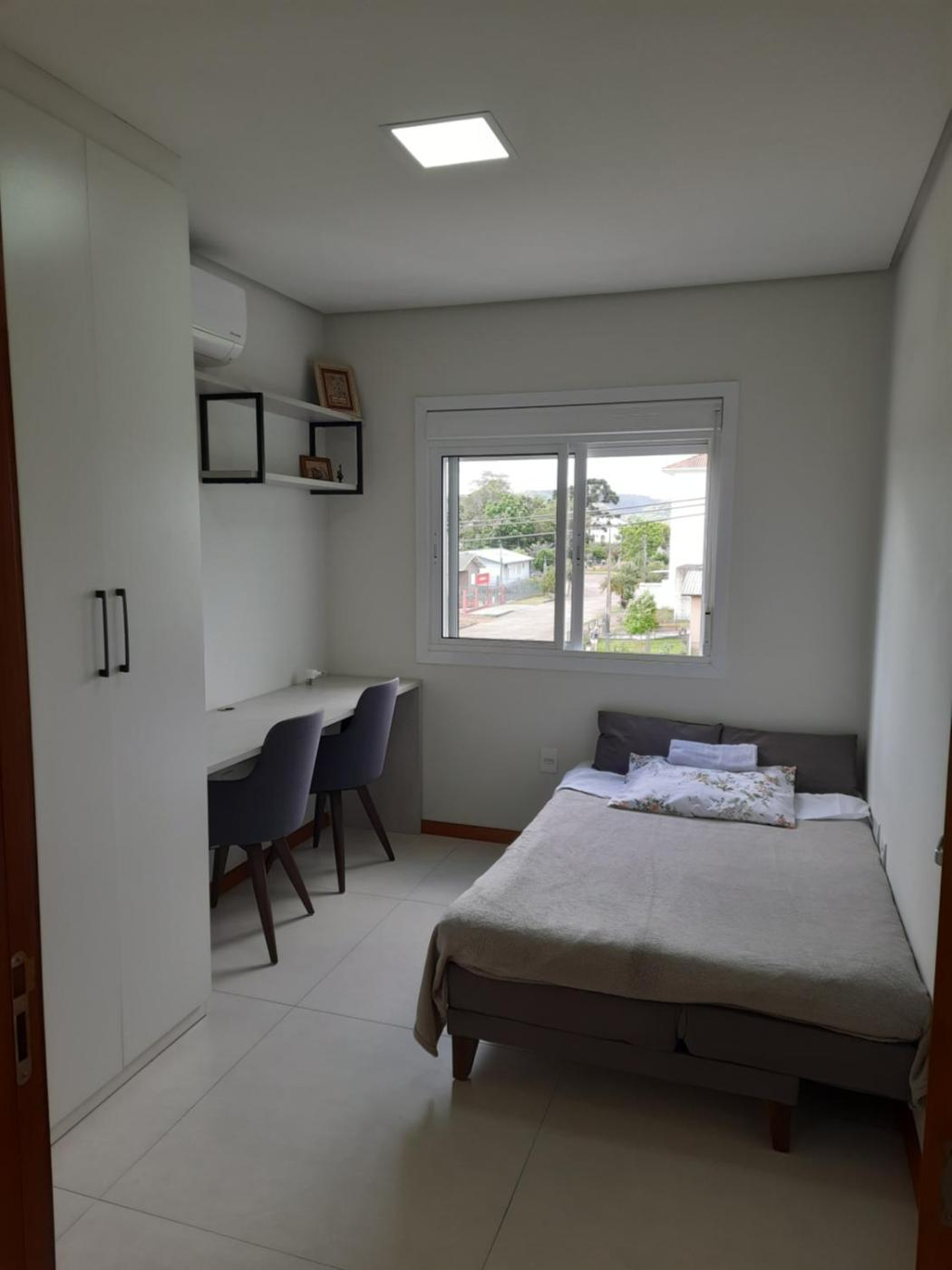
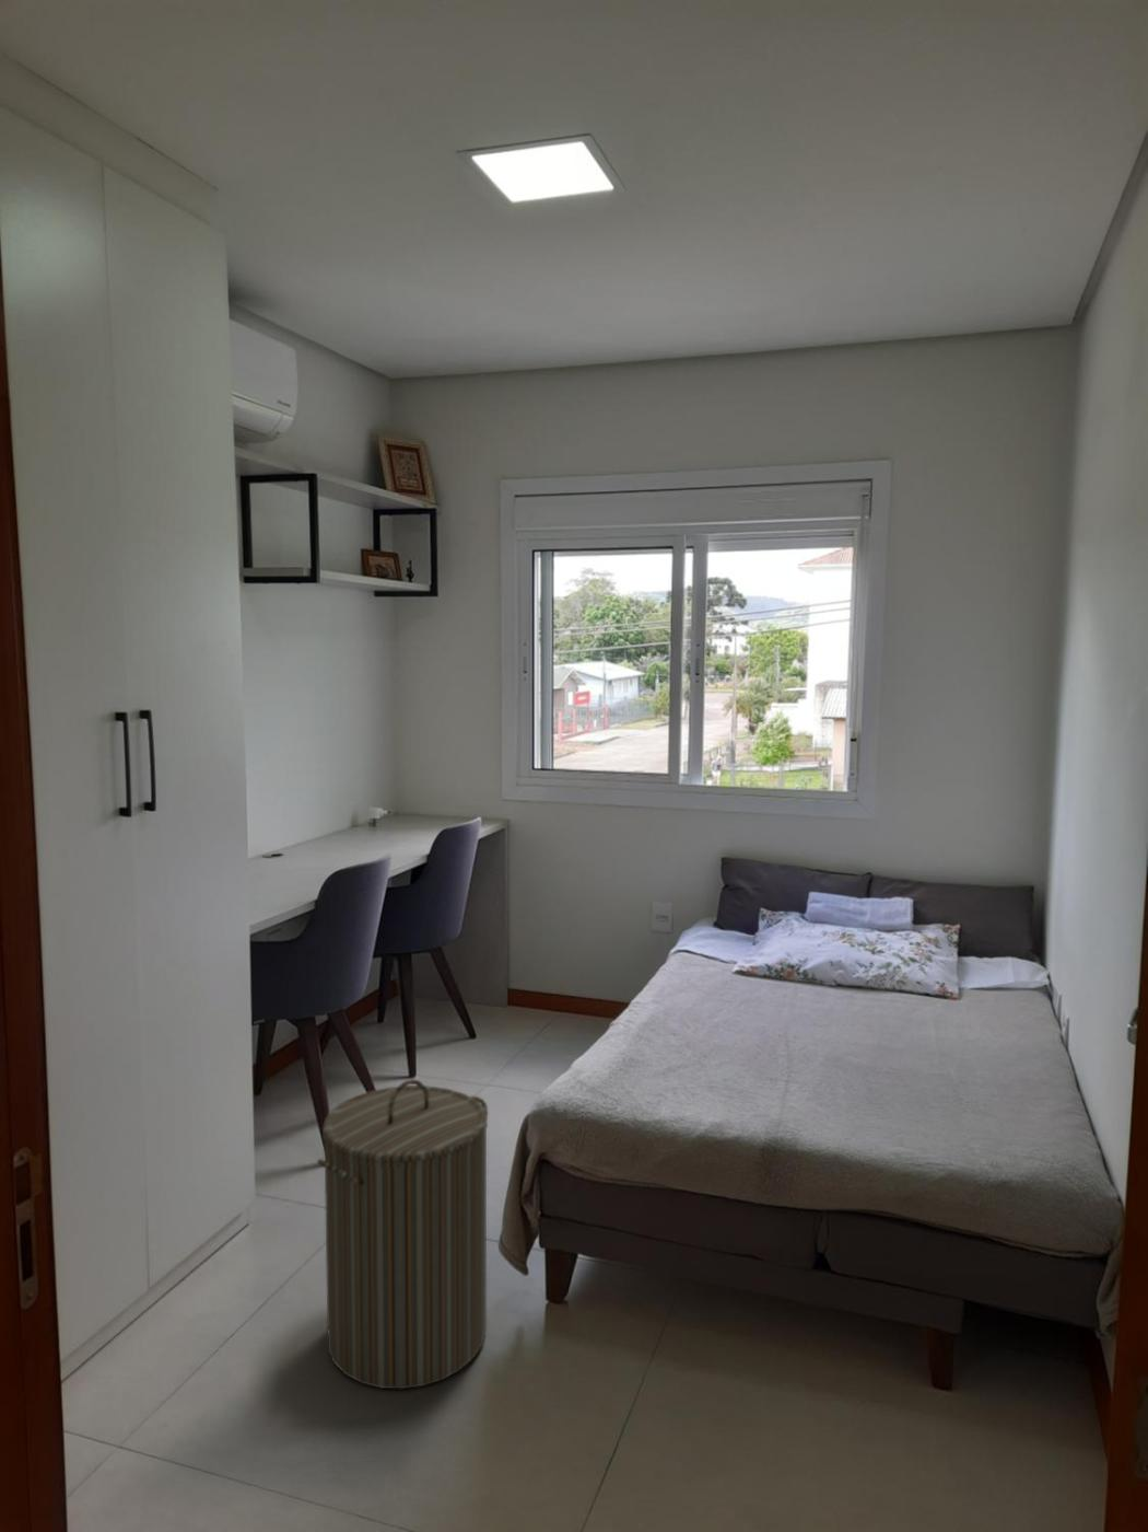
+ laundry hamper (405, 1211)
